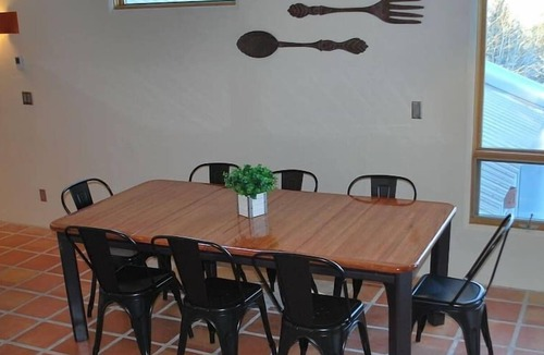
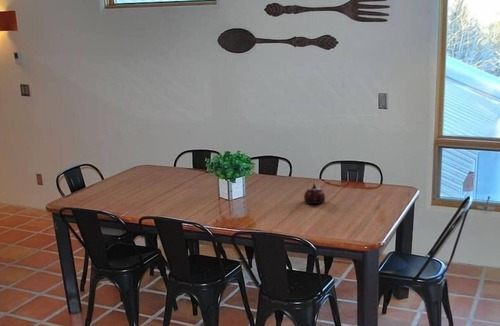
+ teapot (314, 193)
